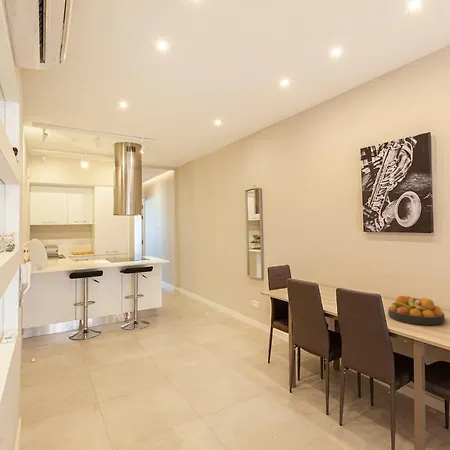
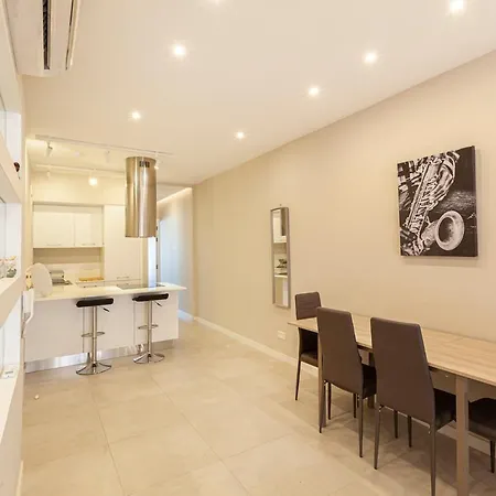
- fruit bowl (415, 307)
